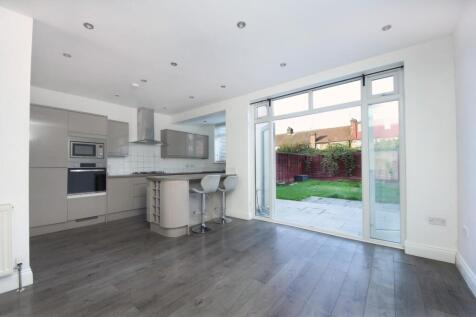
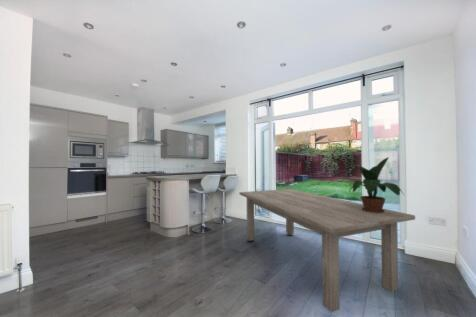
+ dining table (303, 226)
+ potted plant (371, 183)
